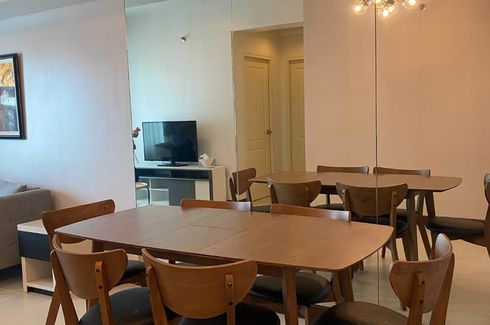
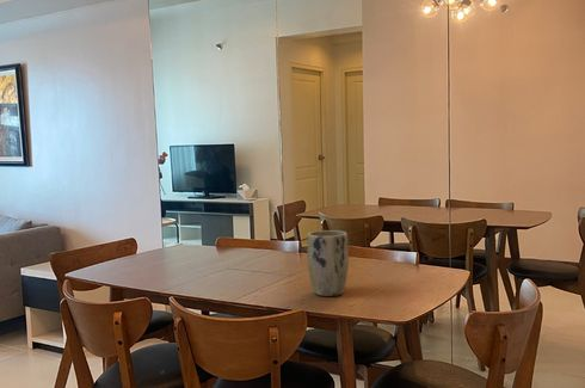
+ plant pot (327, 263)
